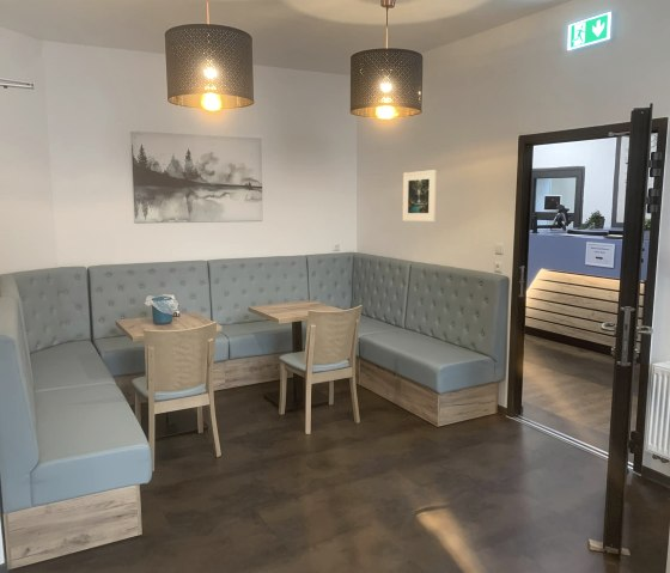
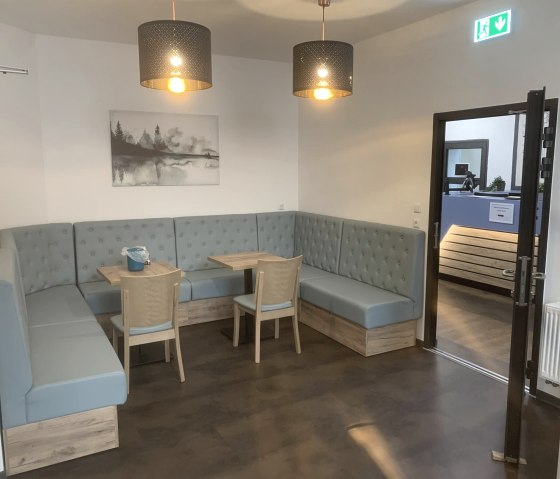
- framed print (419, 196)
